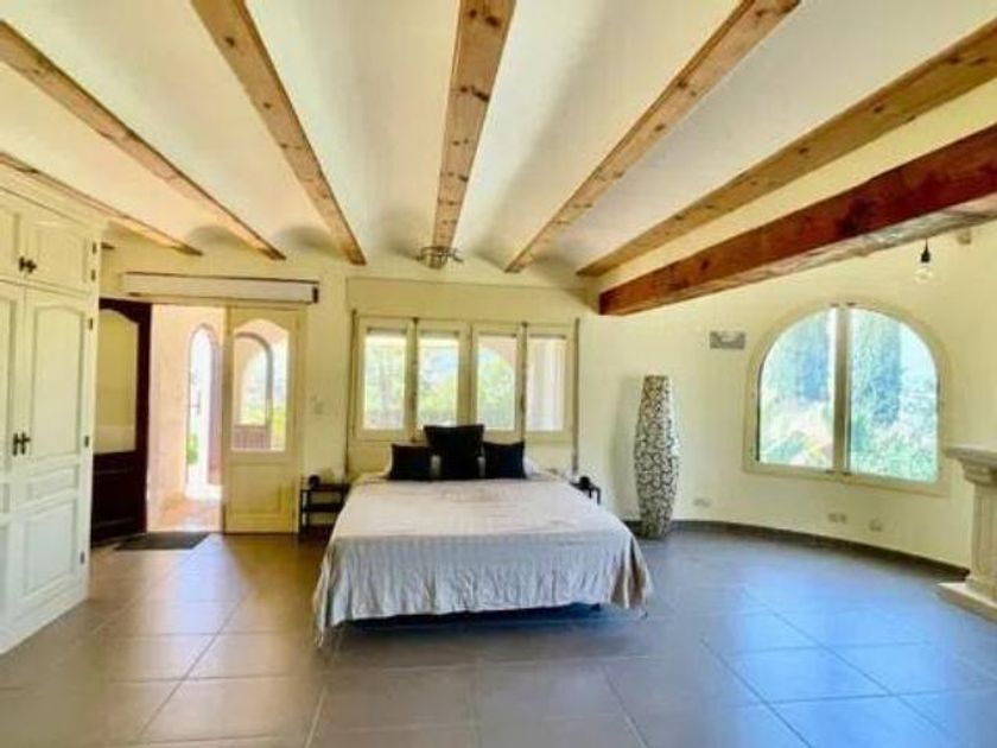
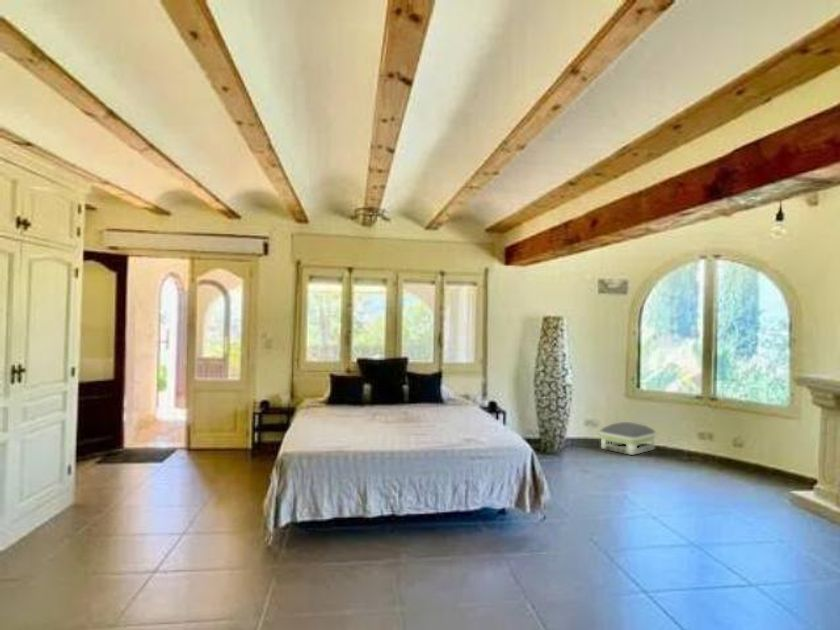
+ air purifier (627, 436)
